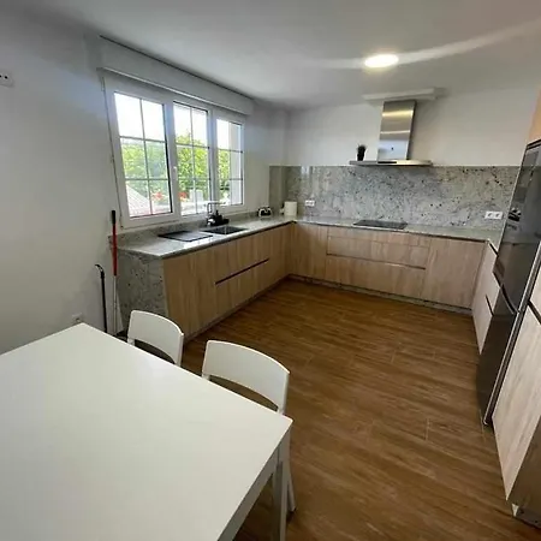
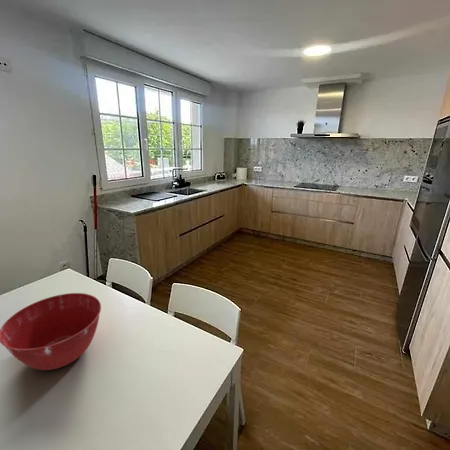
+ mixing bowl (57, 335)
